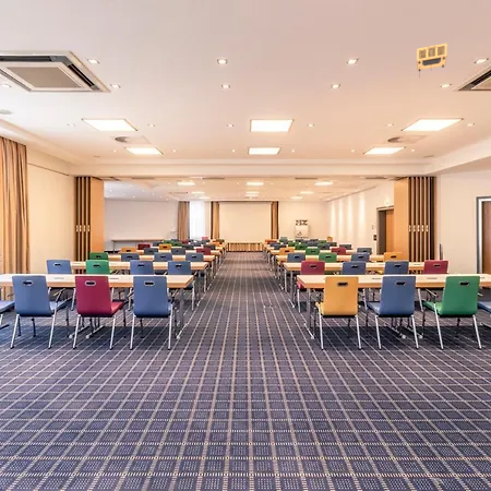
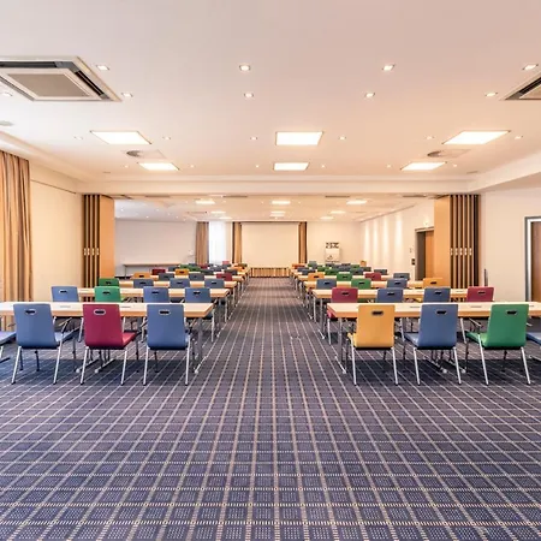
- projector (431, 59)
